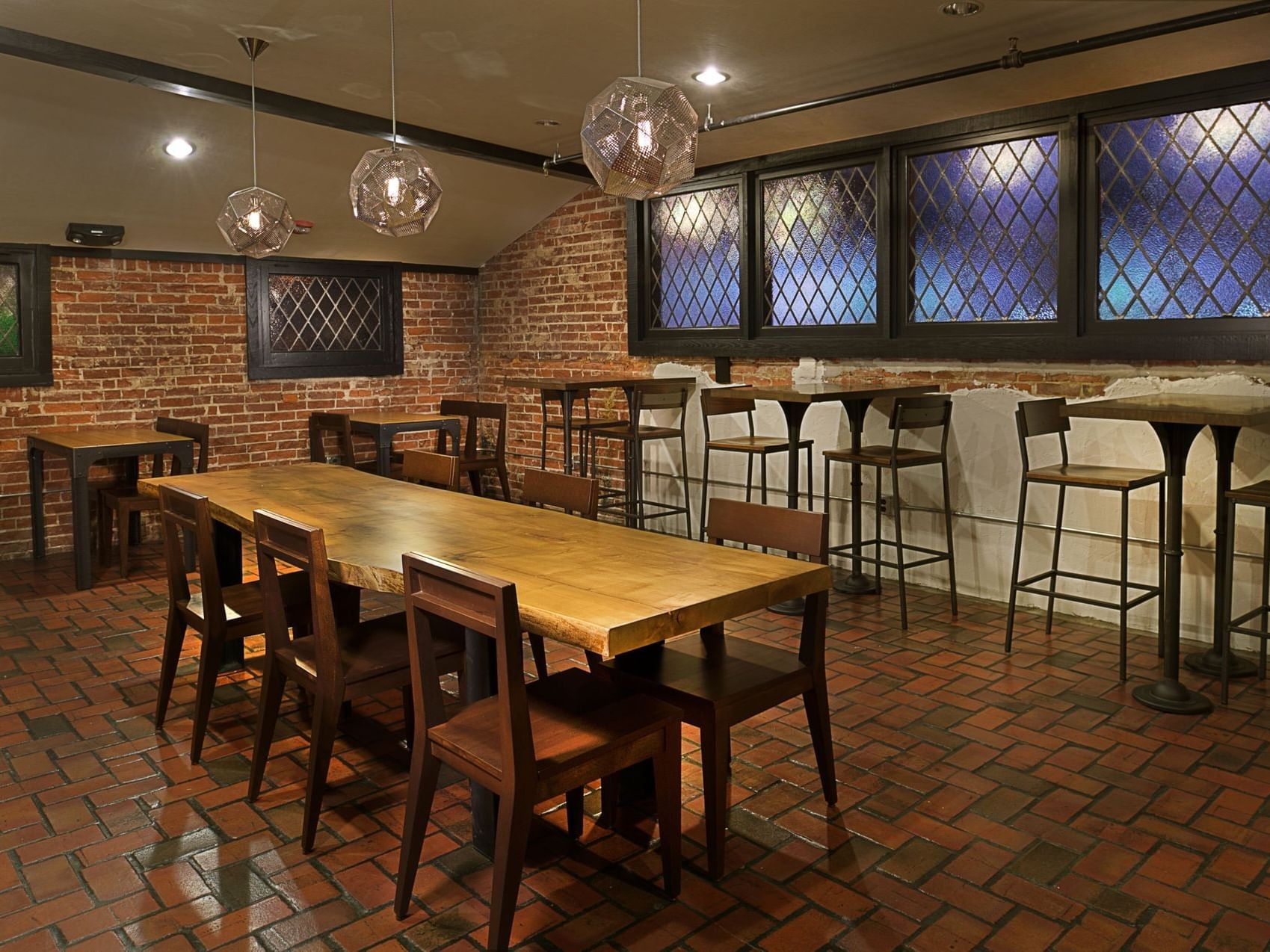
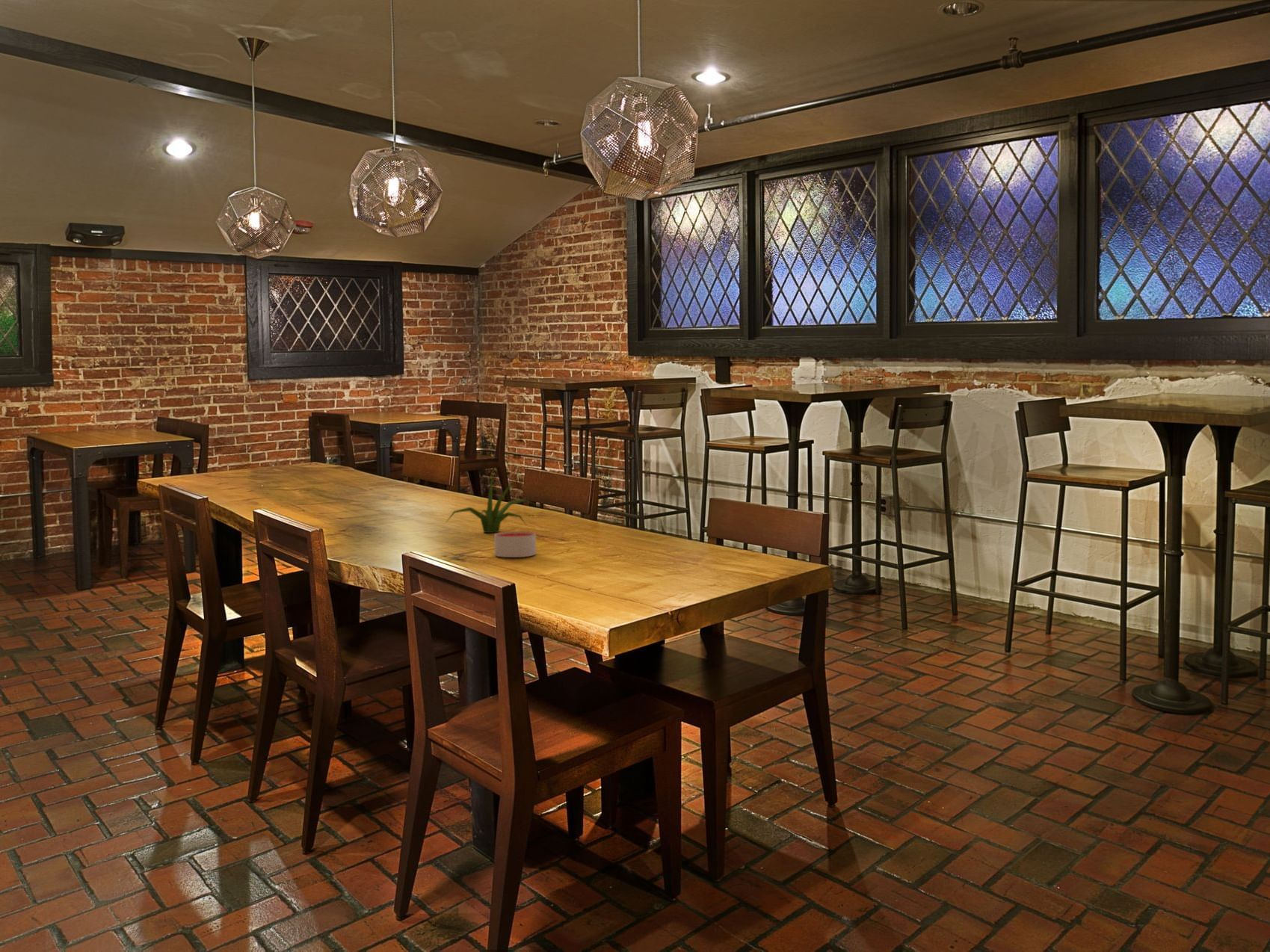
+ candle (515, 543)
+ plant (499, 501)
